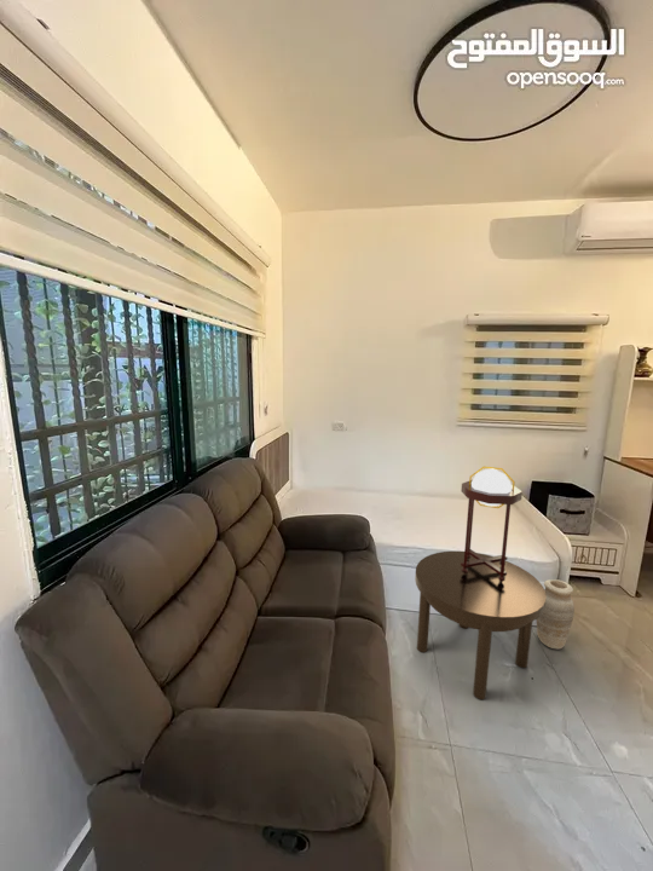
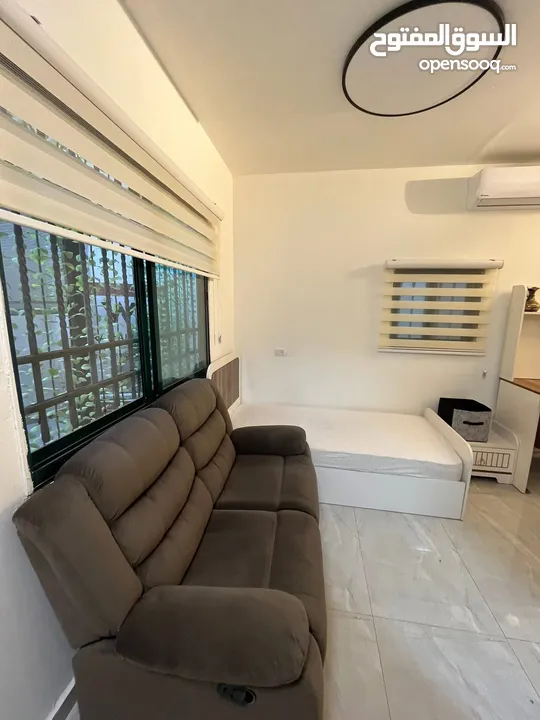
- vase (554, 613)
- table lamp (492, 507)
- side table (473, 618)
